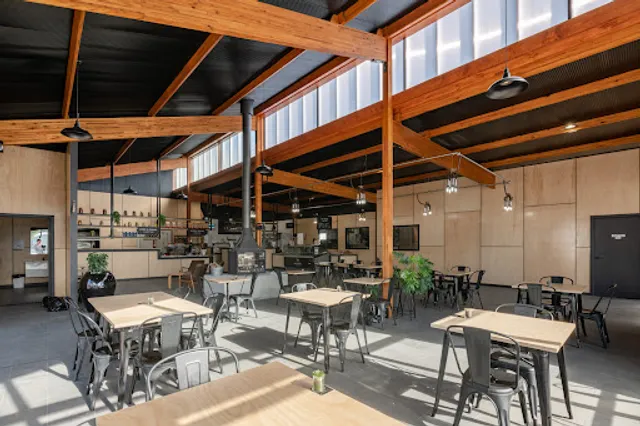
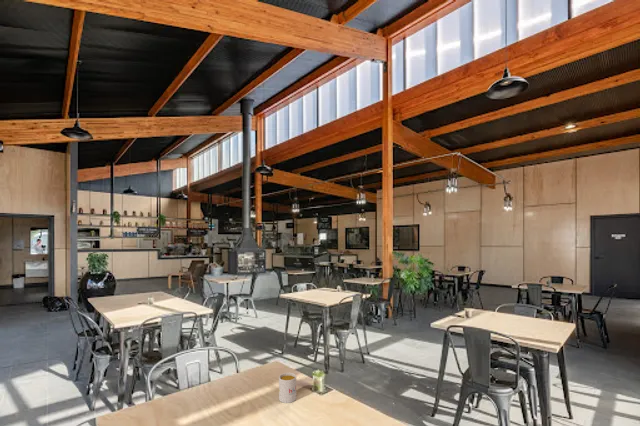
+ mug (288, 385)
